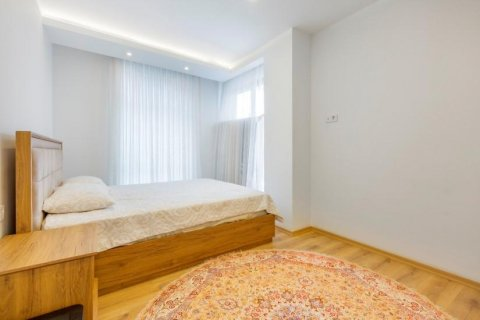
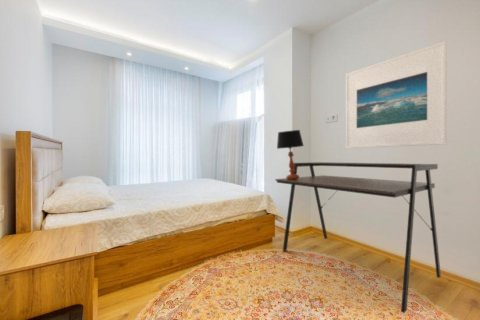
+ table lamp (292, 155)
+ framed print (388, 103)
+ desk (355, 192)
